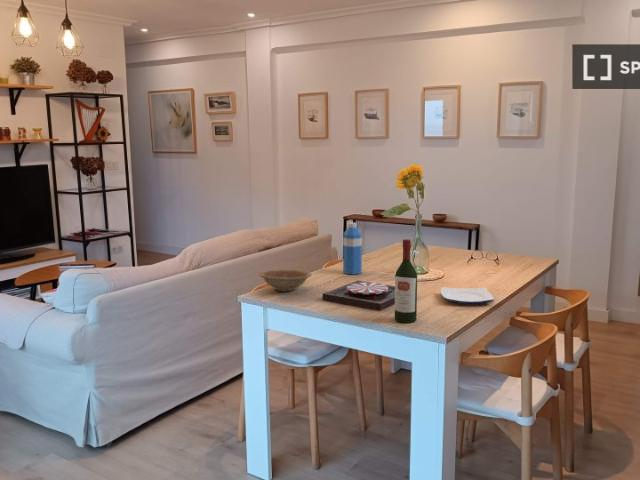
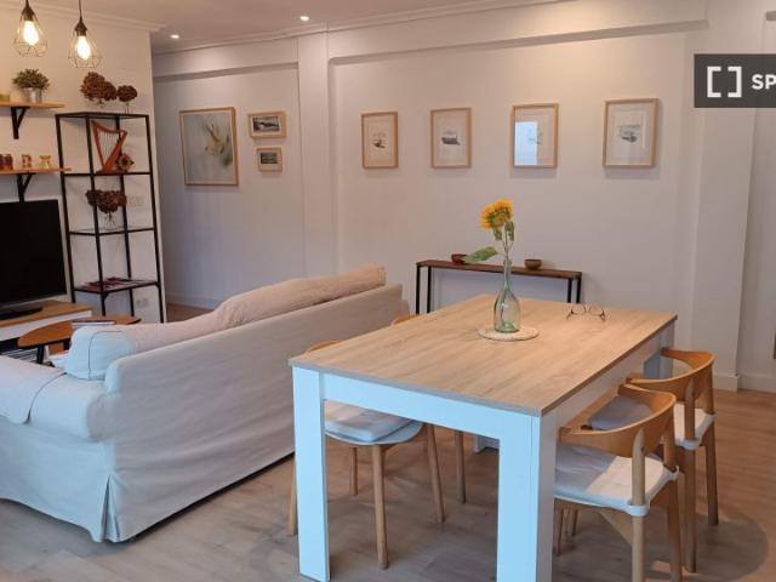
- wine bottle (406, 280)
- plate (466, 296)
- bowl (285, 280)
- water bottle (352, 247)
- plate (368, 292)
